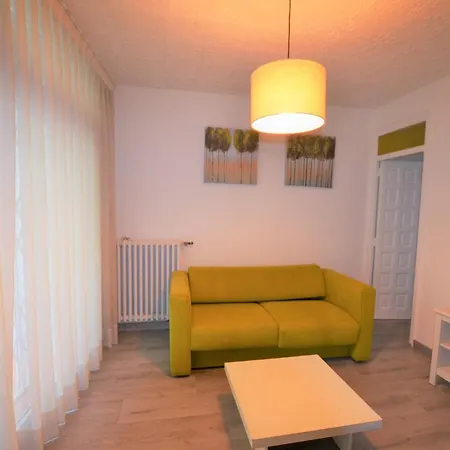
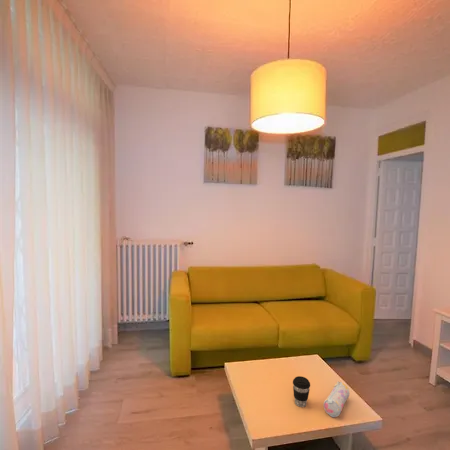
+ coffee cup (301, 391)
+ pencil case (337, 398)
